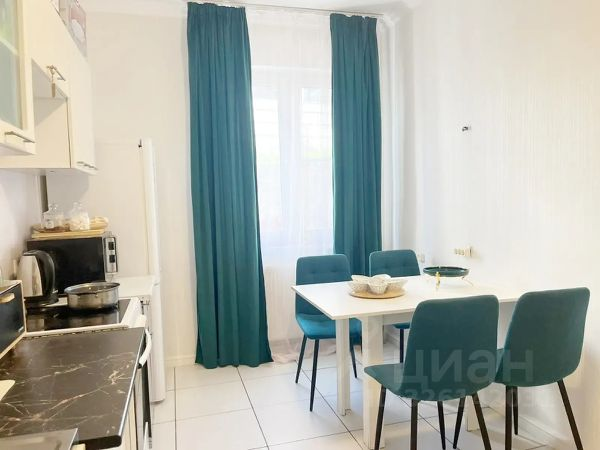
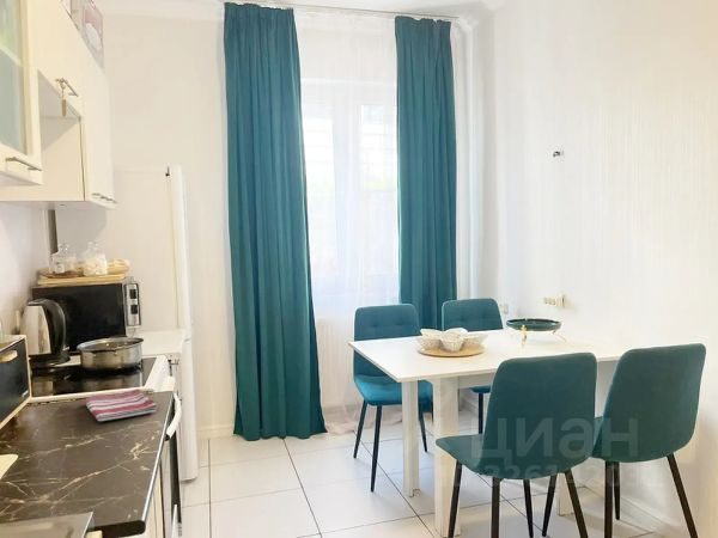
+ dish towel (120, 403)
